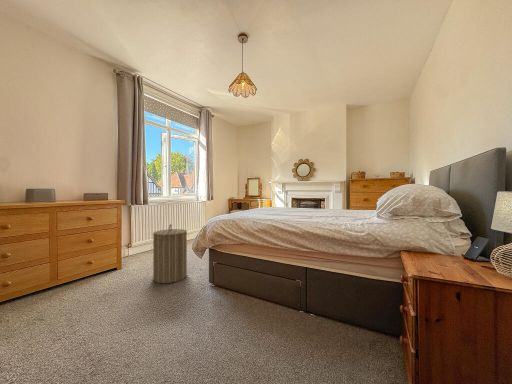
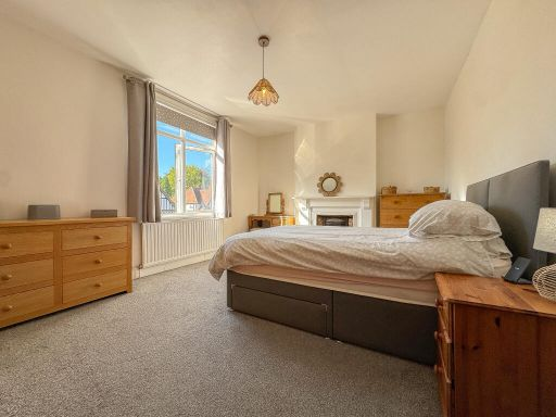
- laundry hamper (170, 250)
